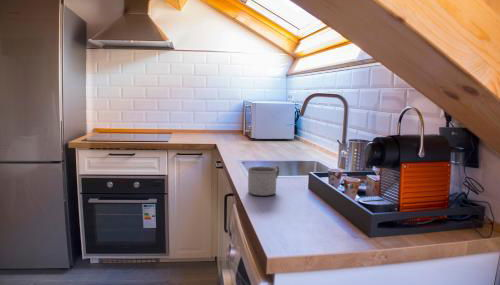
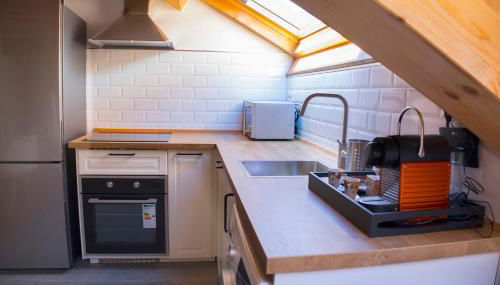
- mug (263, 179)
